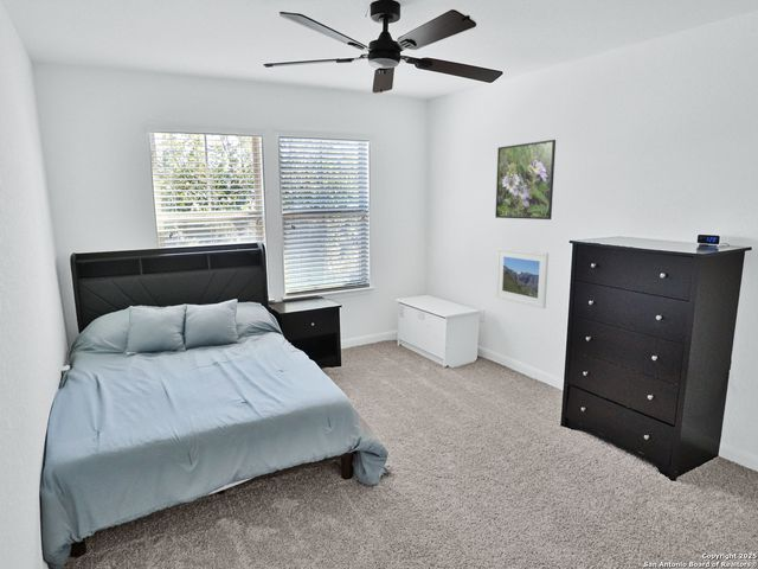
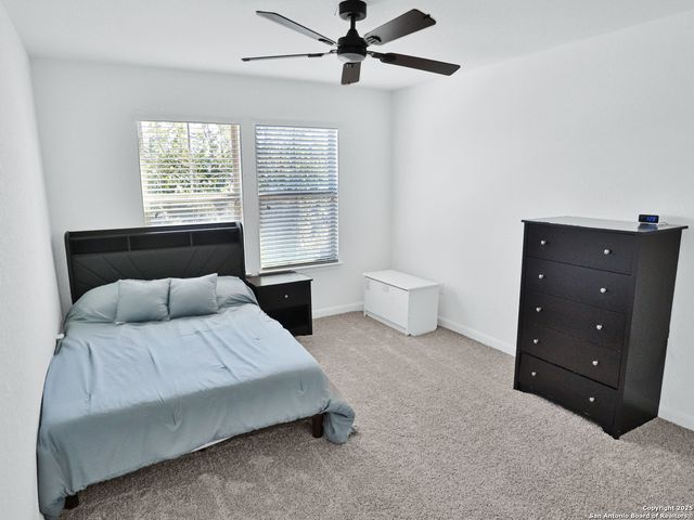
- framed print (522, 181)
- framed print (520, 276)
